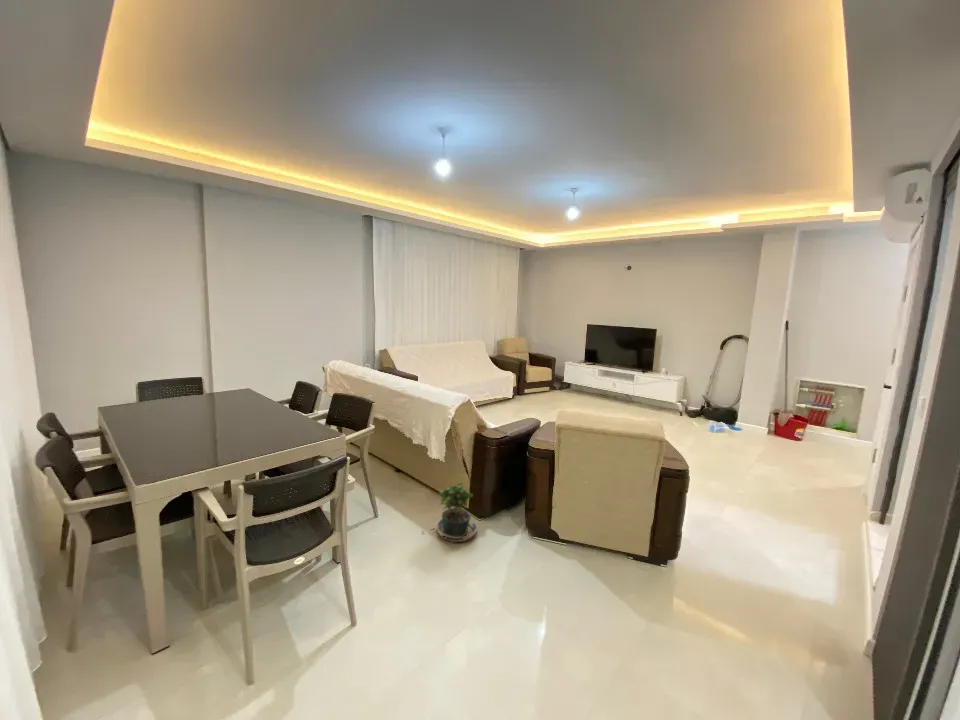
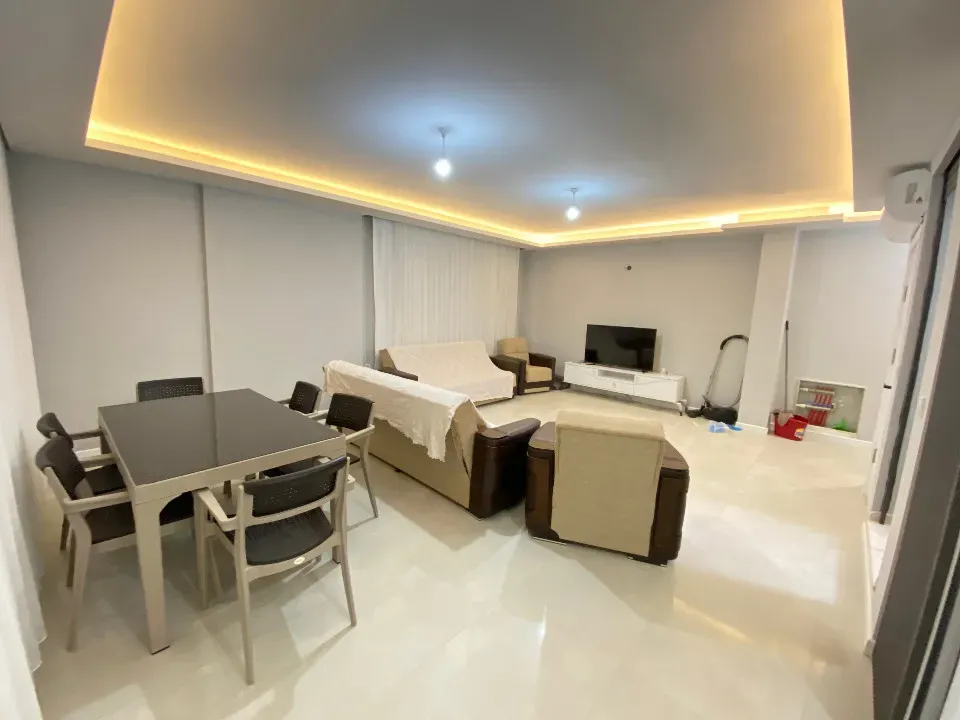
- potted plant (453, 508)
